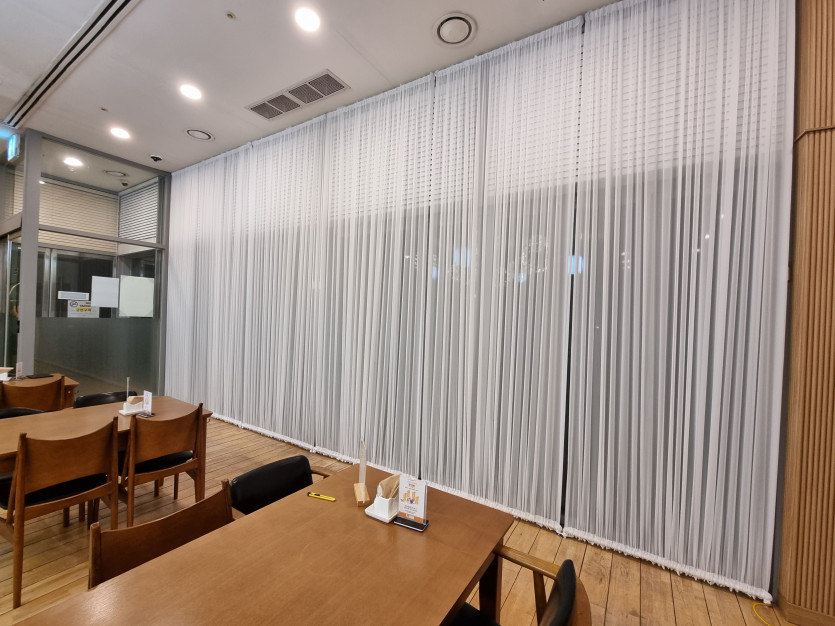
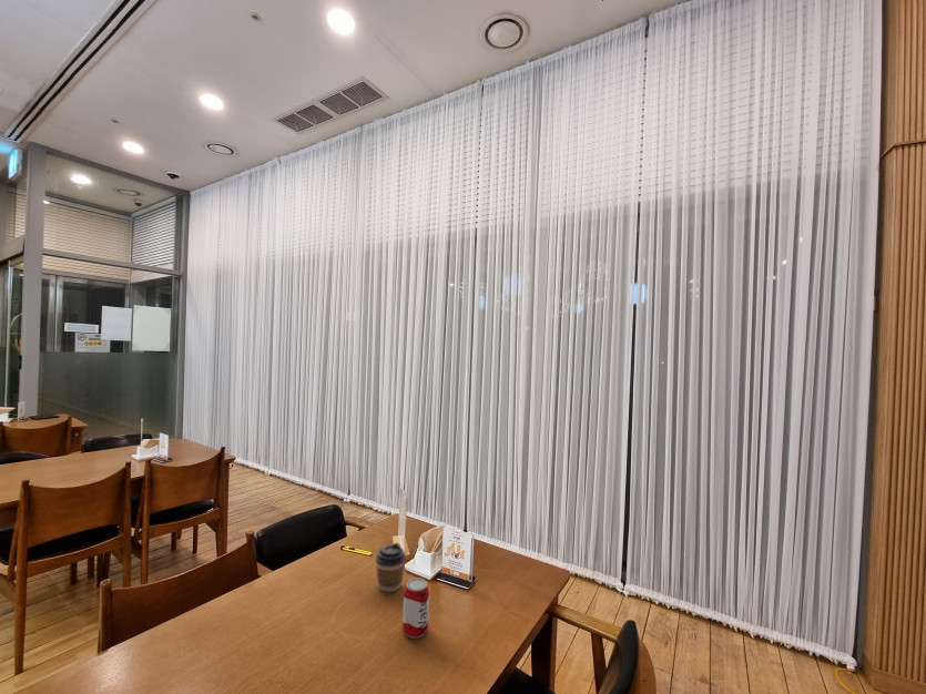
+ beverage can (416, 606)
+ coffee cup (390, 565)
